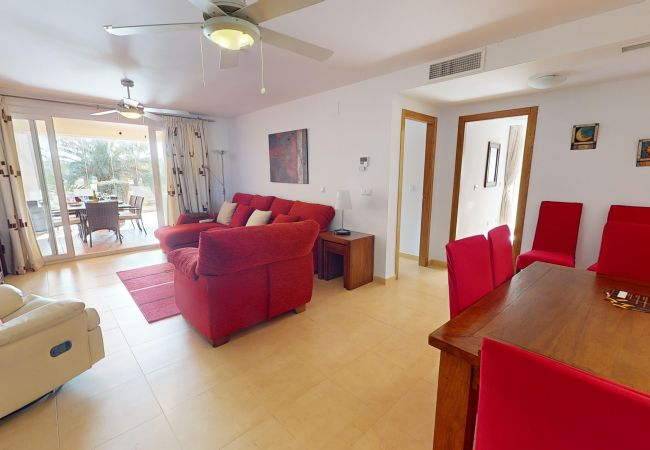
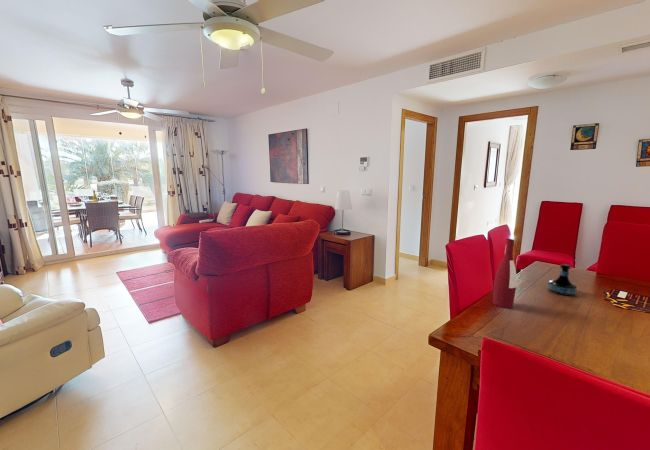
+ tequila bottle (563, 278)
+ alcohol (506, 272)
